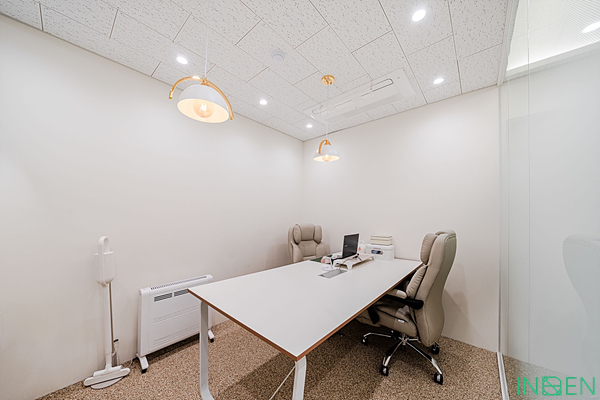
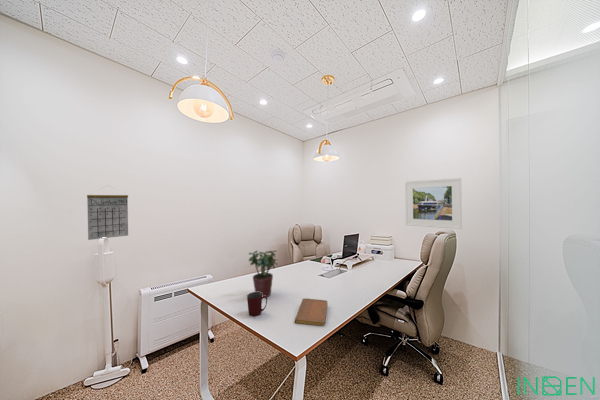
+ mug (257, 304)
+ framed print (431, 203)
+ calendar (108, 211)
+ potted plant (261, 271)
+ notebook (312, 311)
